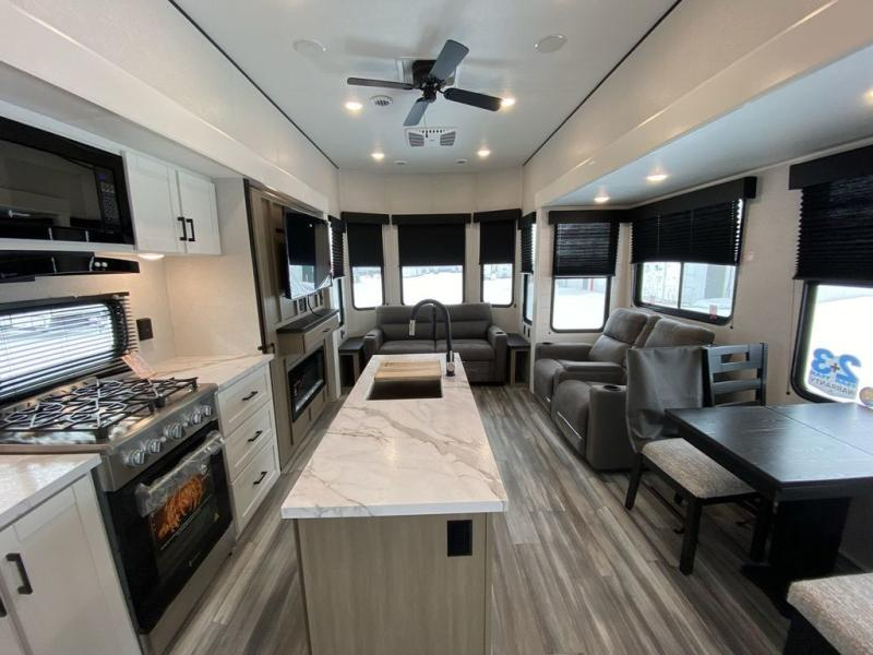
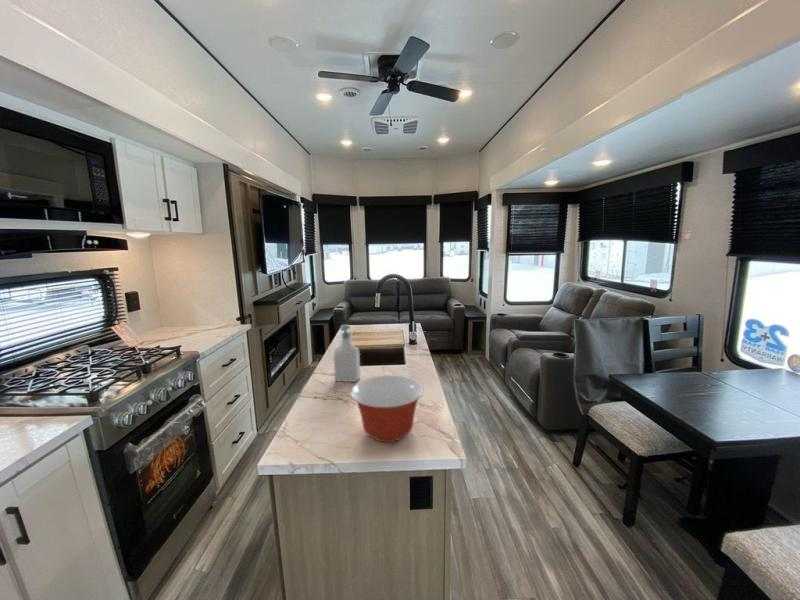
+ soap bottle (346, 352)
+ mixing bowl (387, 410)
